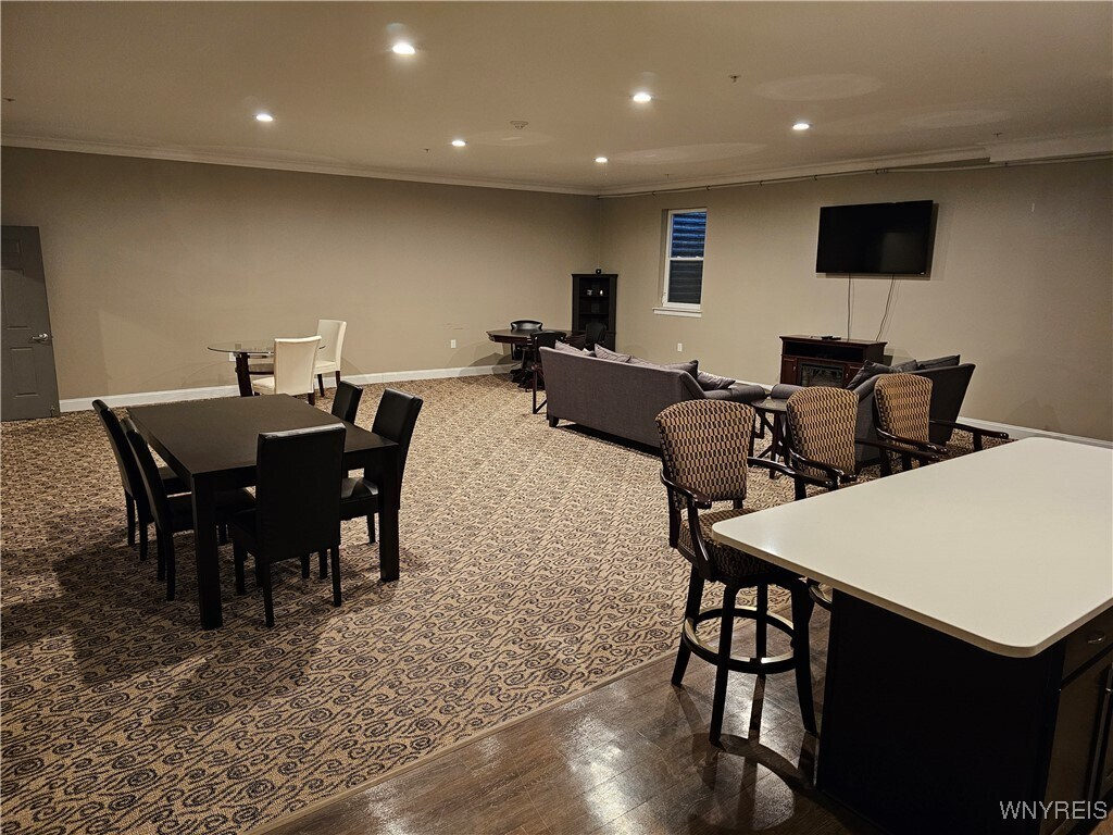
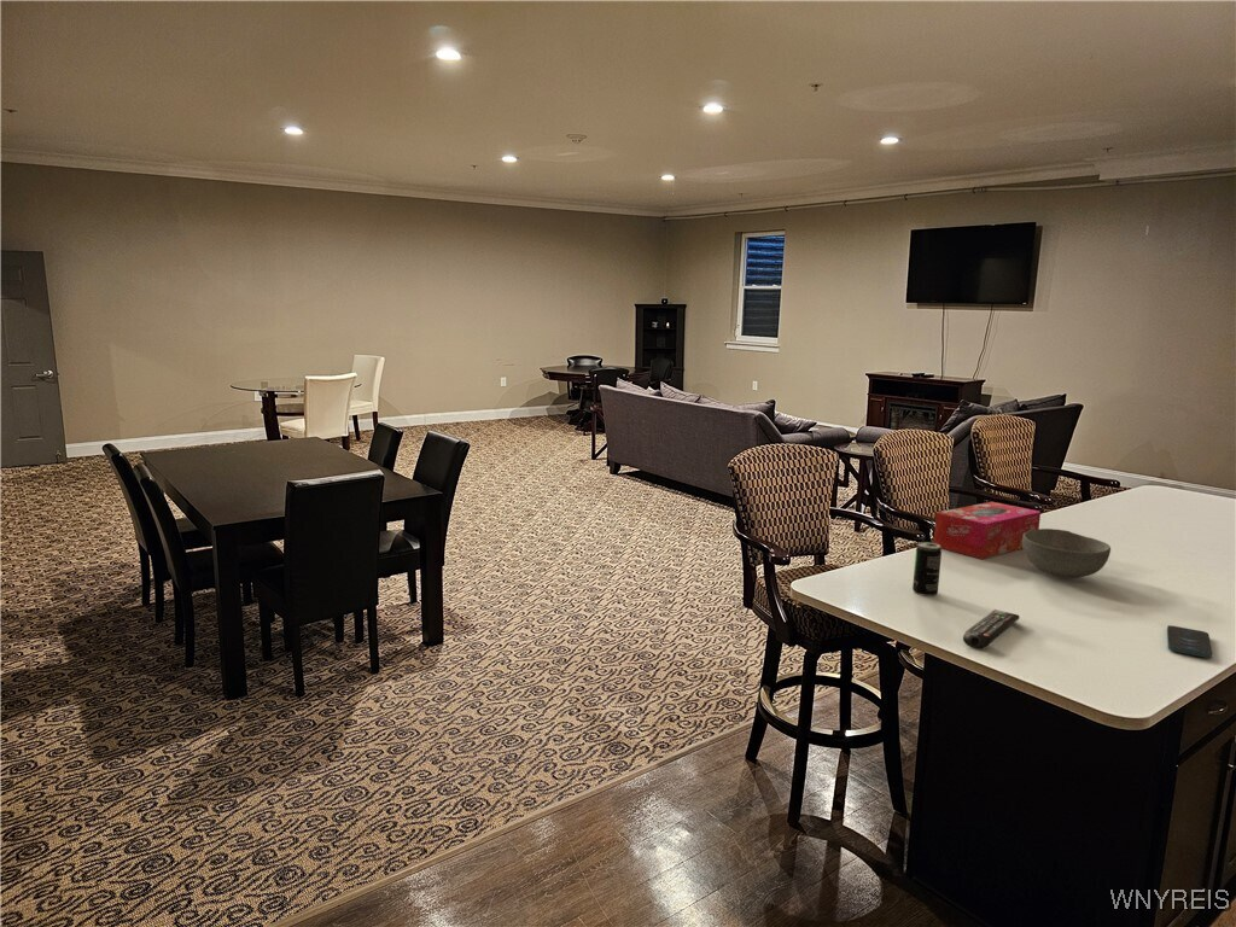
+ bowl (1063, 556)
+ beverage can (927, 567)
+ tissue box (986, 527)
+ smartphone (1188, 641)
+ remote control (992, 626)
